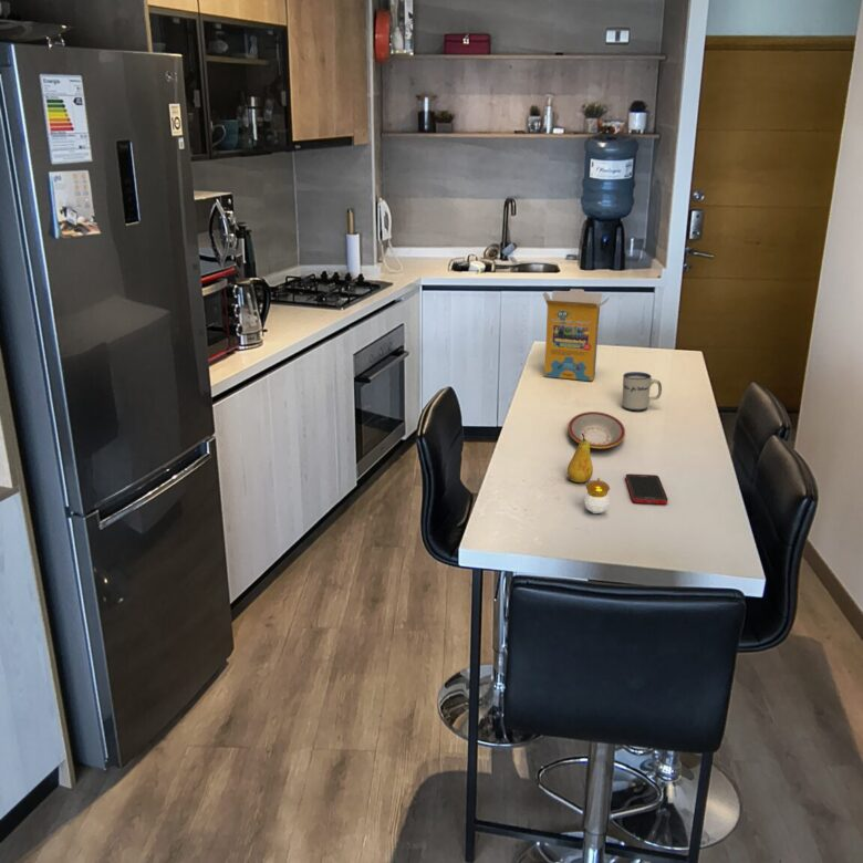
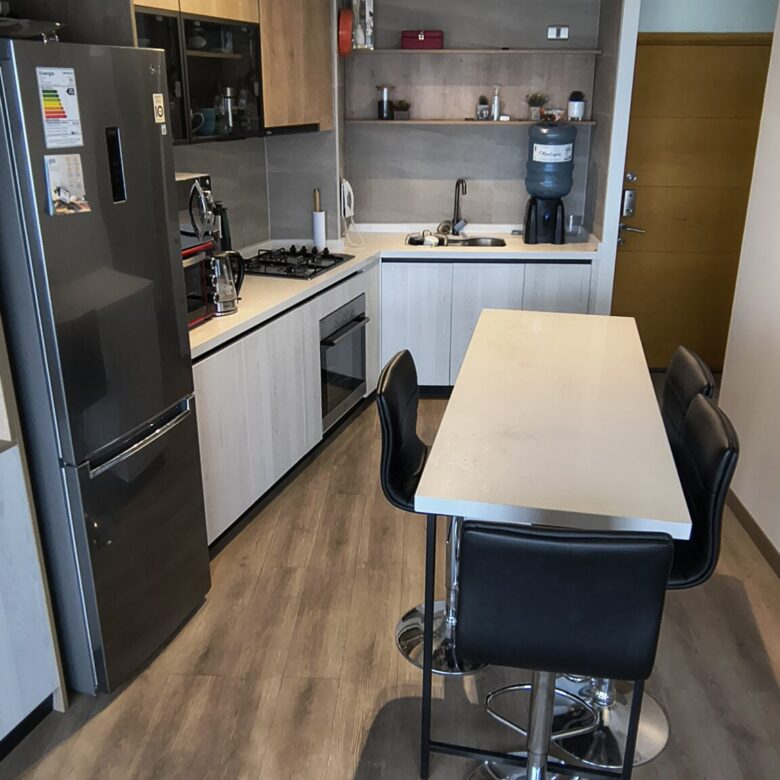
- cereal box (572, 335)
- candle (596, 495)
- plate (595, 433)
- fruit (580, 456)
- mug (641, 392)
- cell phone (645, 488)
